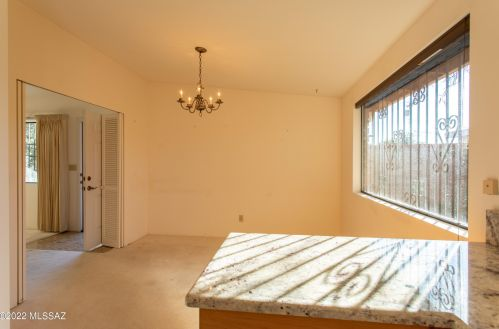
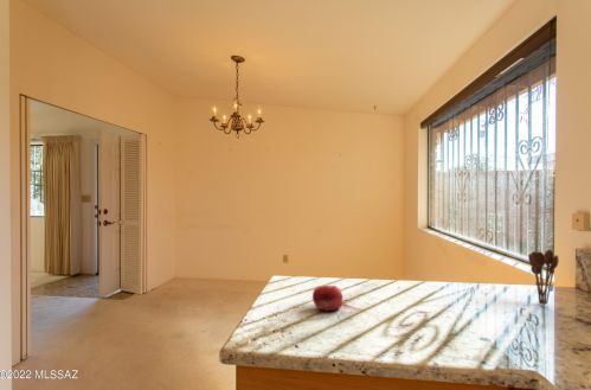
+ fruit (327, 296)
+ utensil holder (541, 276)
